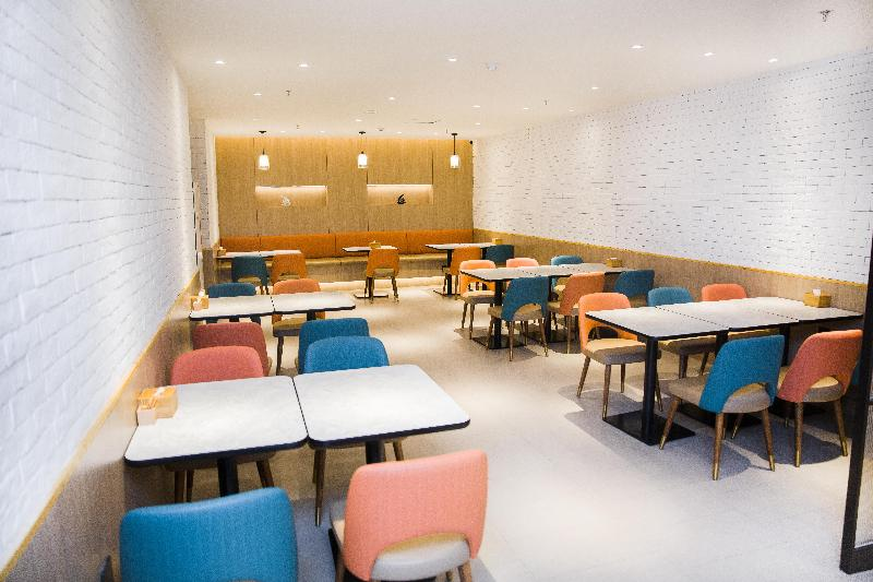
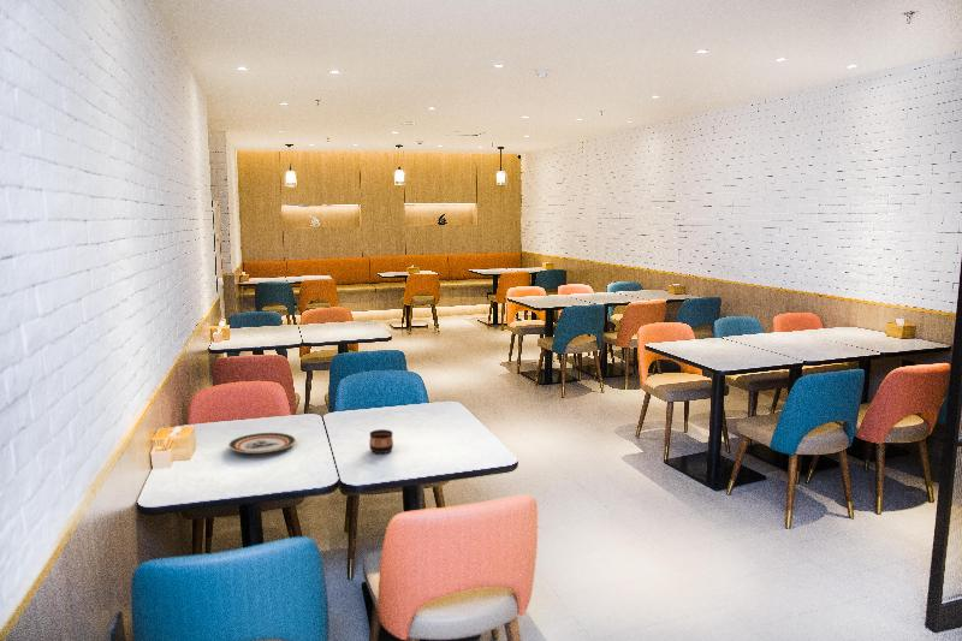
+ cup (381, 441)
+ plate (262, 444)
